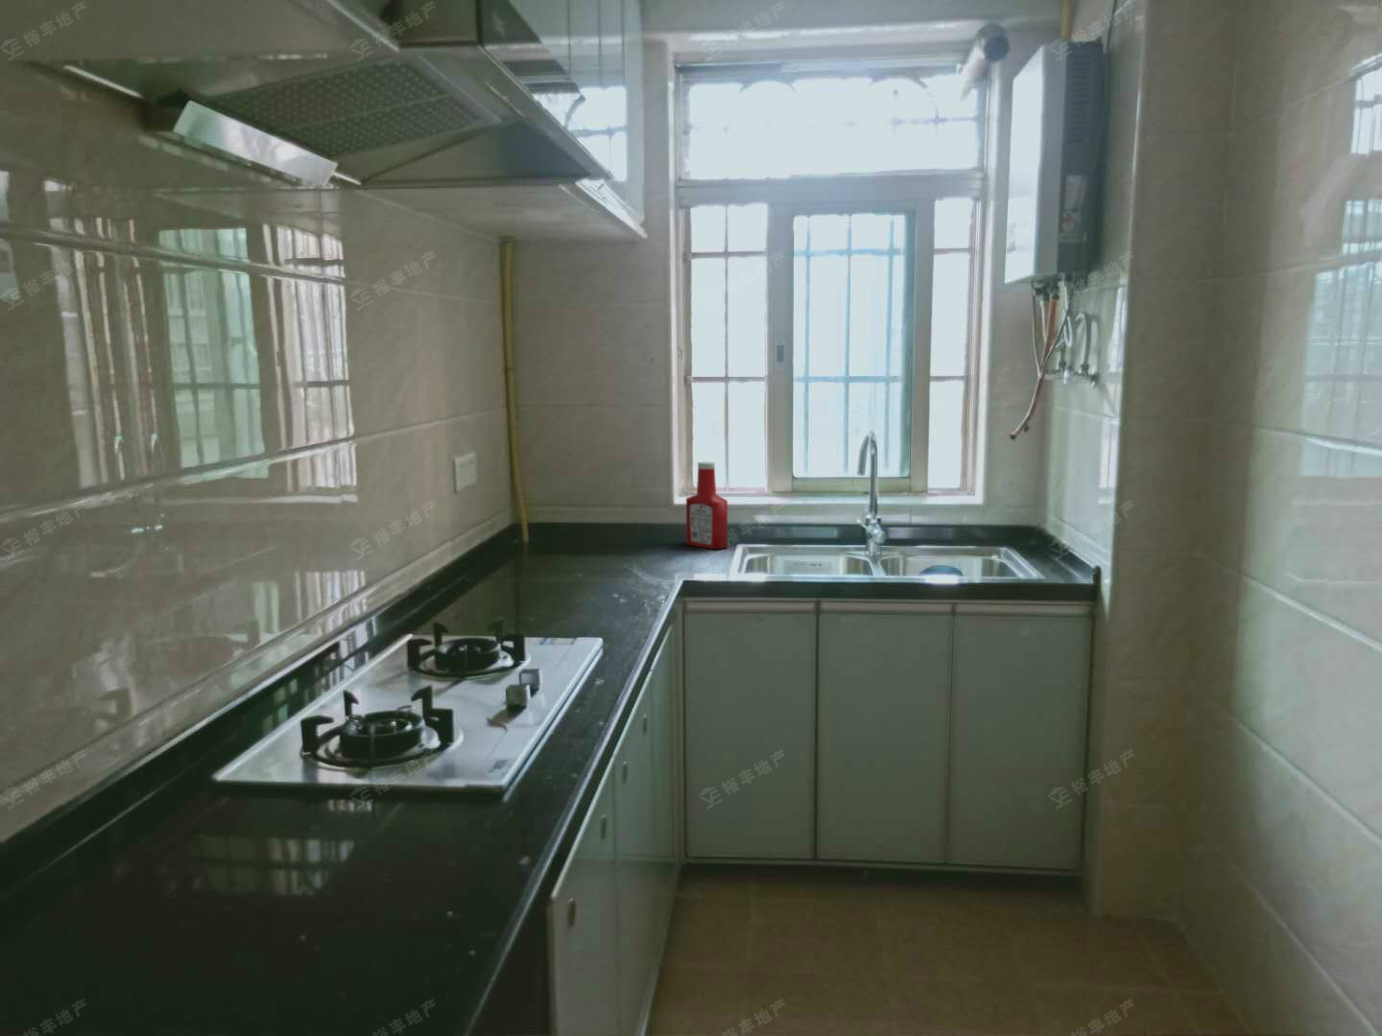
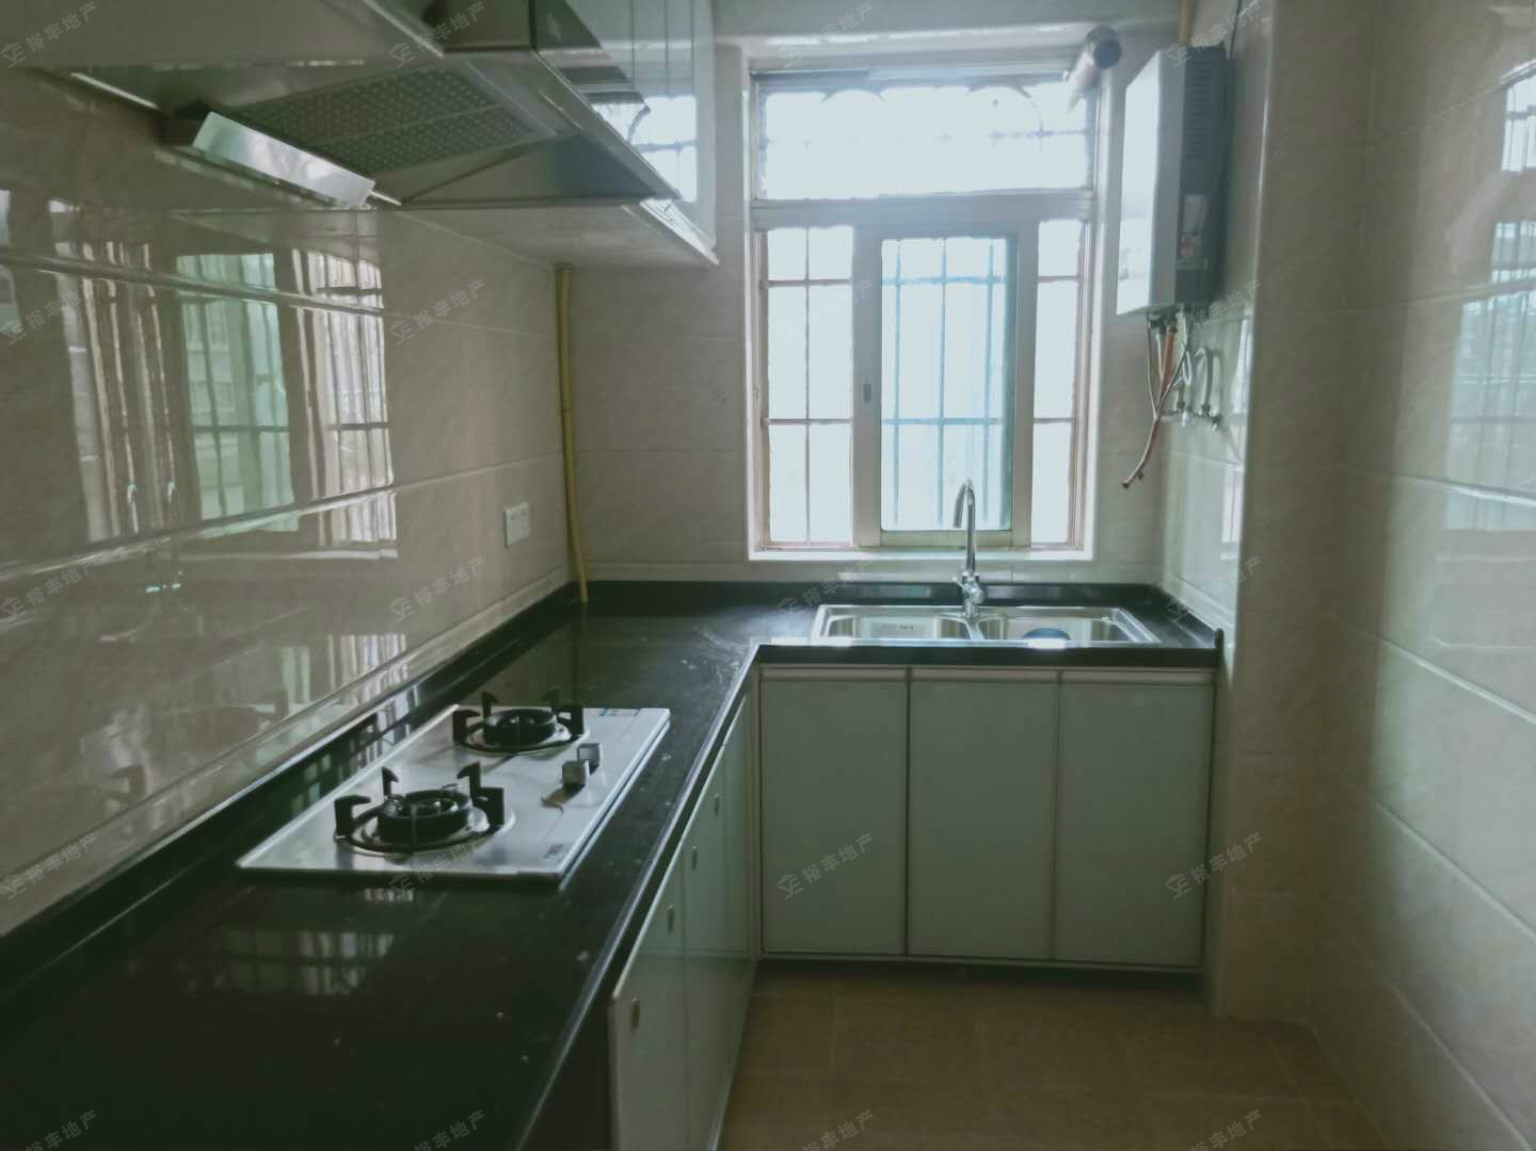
- soap bottle (706, 504)
